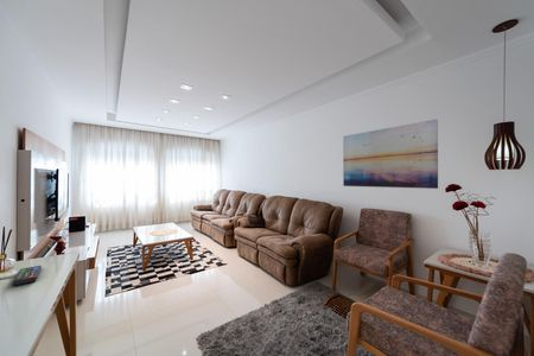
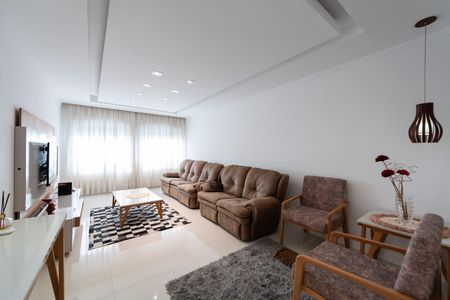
- wall art (382, 158)
- remote control (27, 274)
